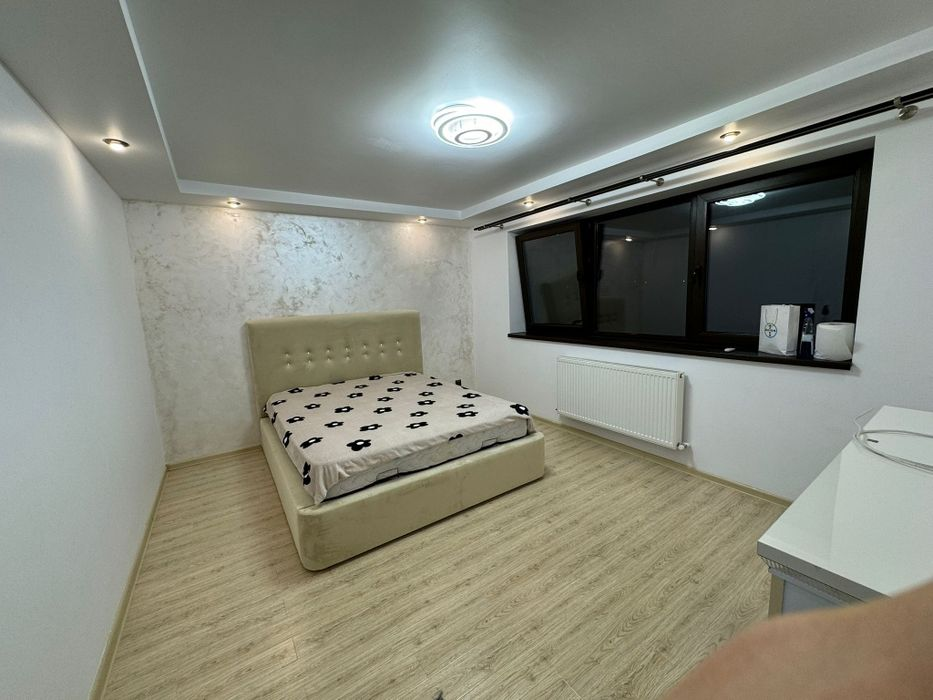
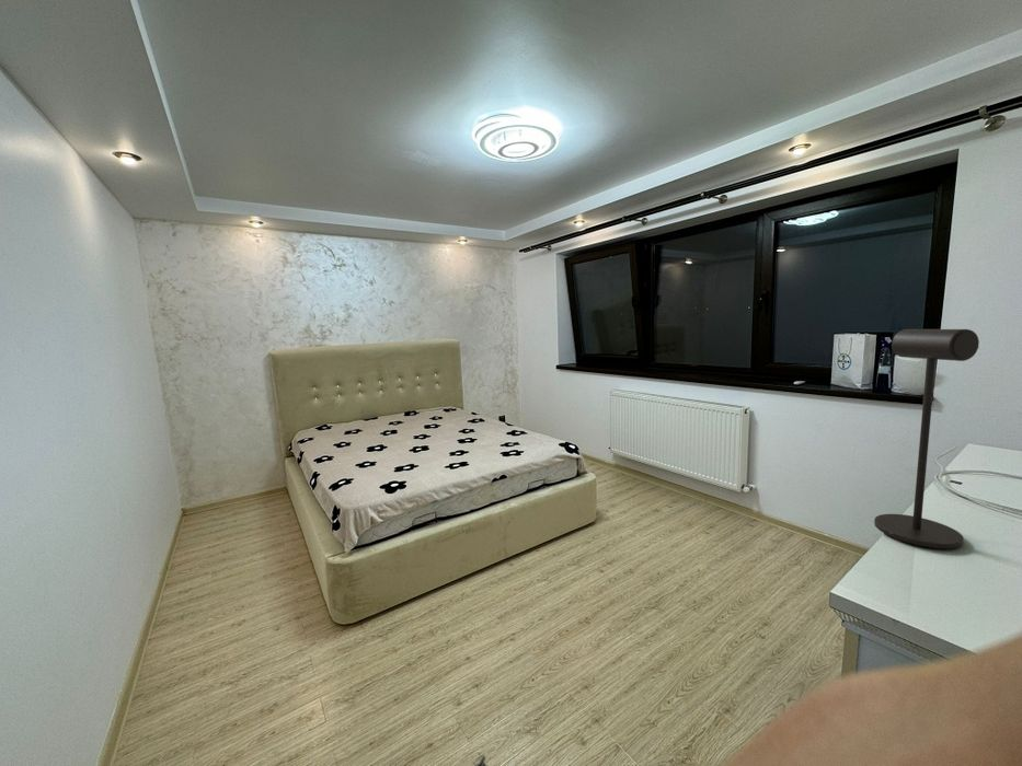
+ desk lamp (925, 433)
